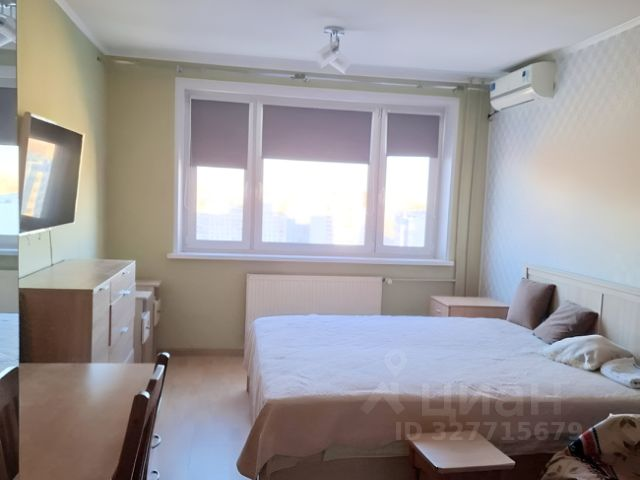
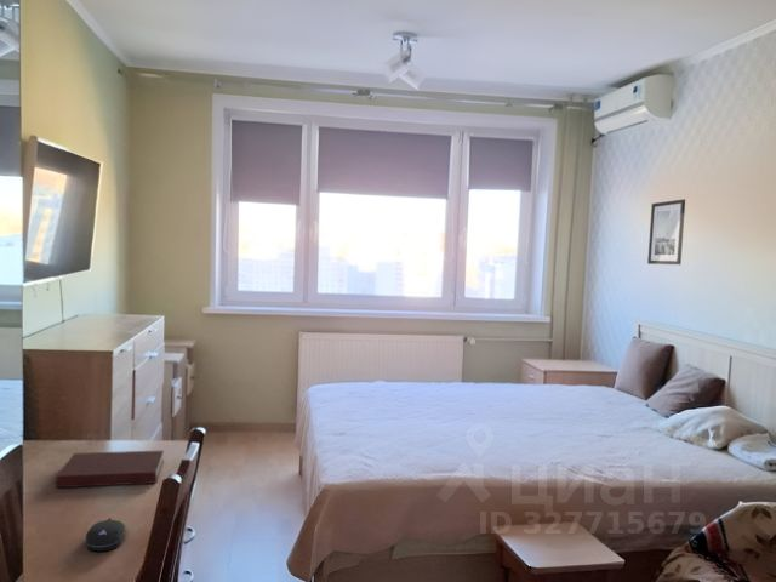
+ notebook (113, 467)
+ computer mouse (105, 531)
+ wall art (666, 233)
